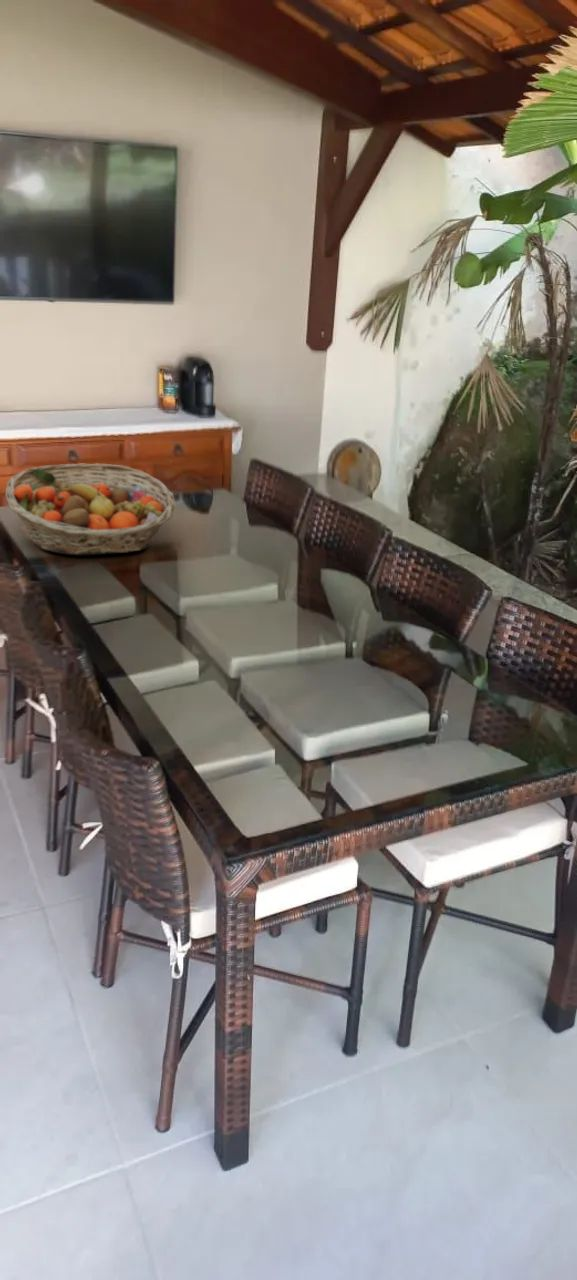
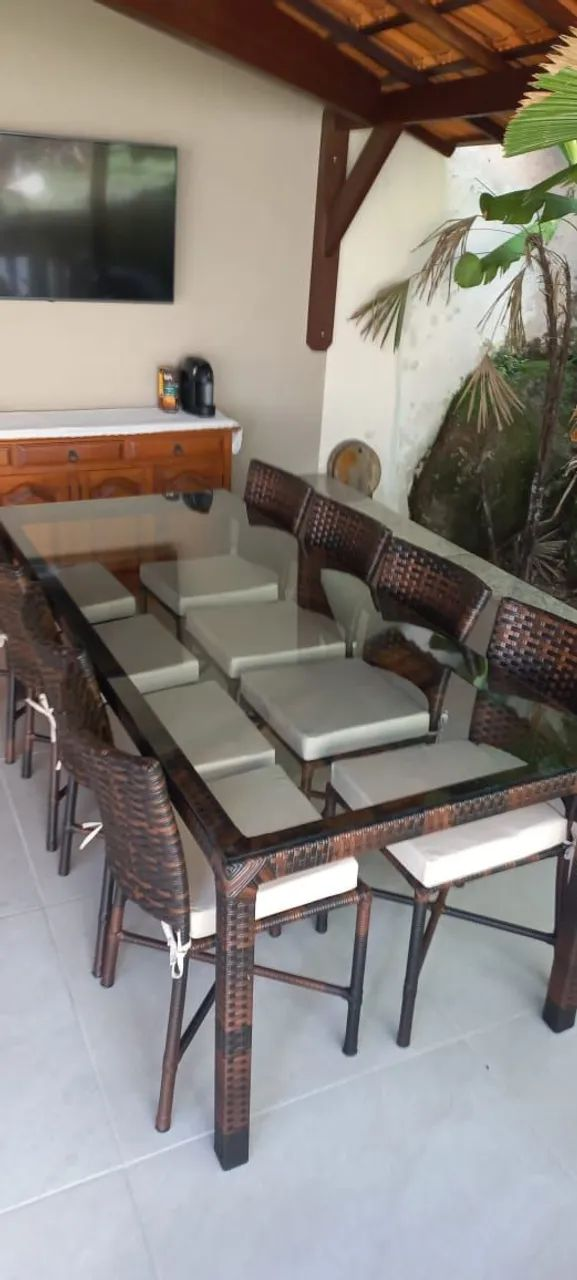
- fruit basket (92, 508)
